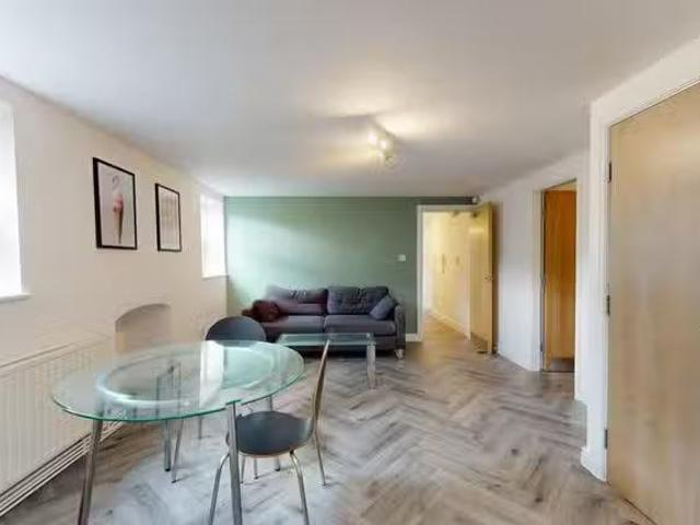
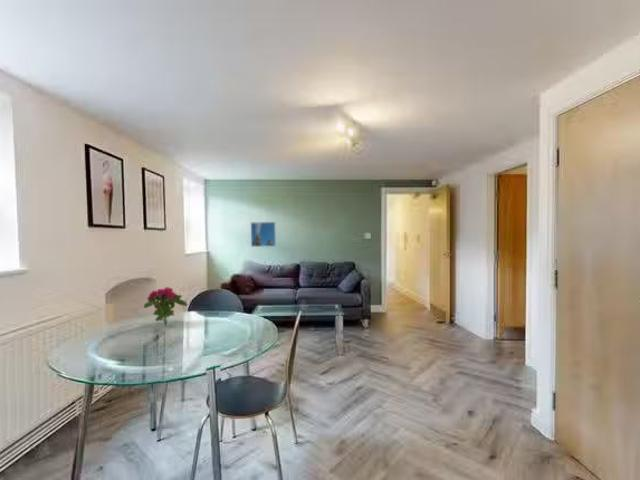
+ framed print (263, 234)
+ flower (161, 307)
